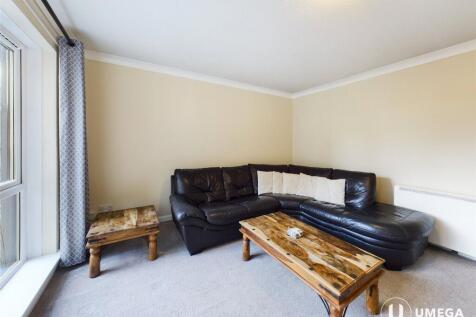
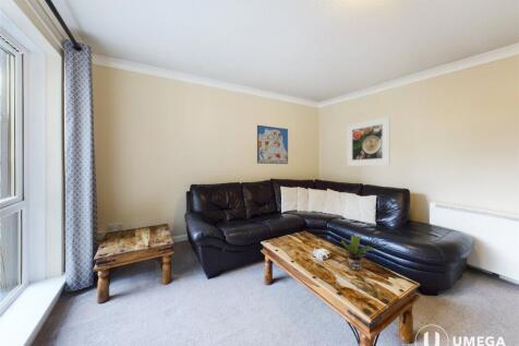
+ potted plant (353, 253)
+ wall art (273, 145)
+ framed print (366, 143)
